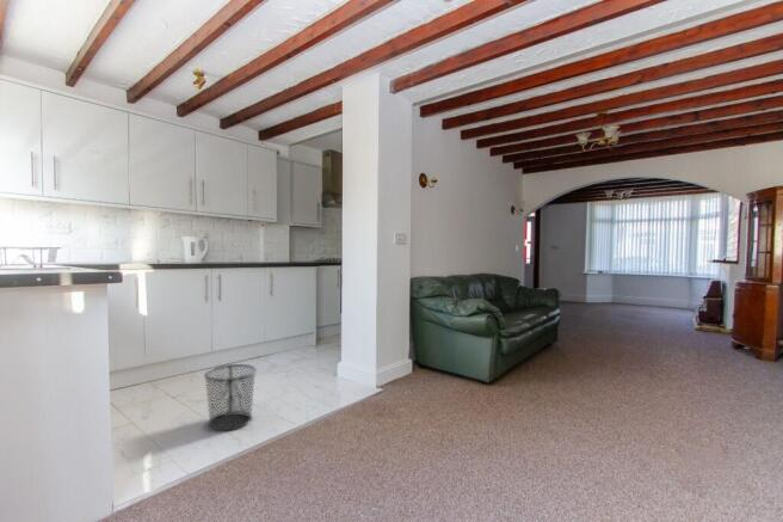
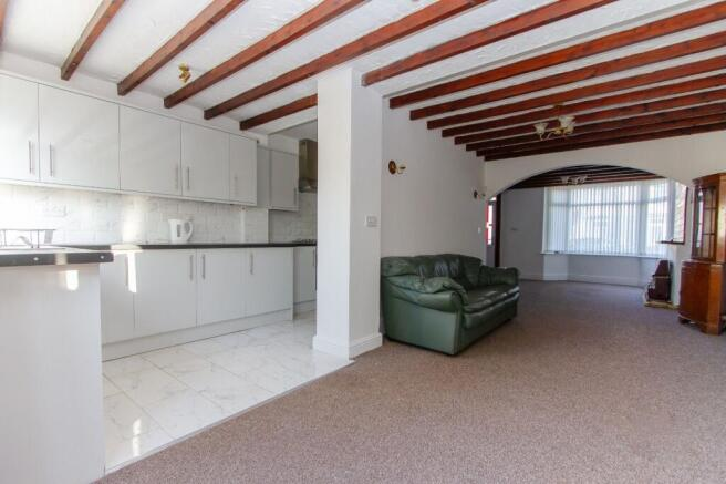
- waste bin (230, 395)
